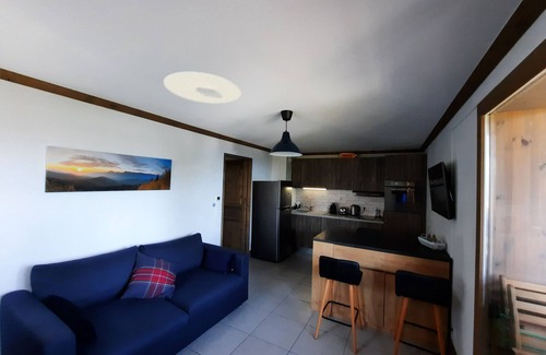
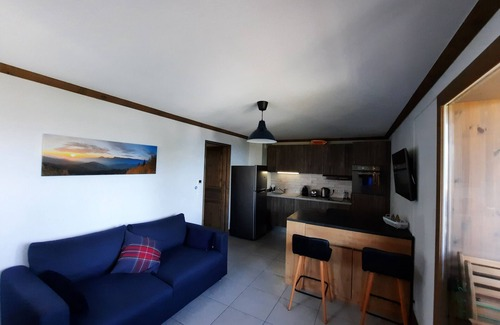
- ceiling light (204, 86)
